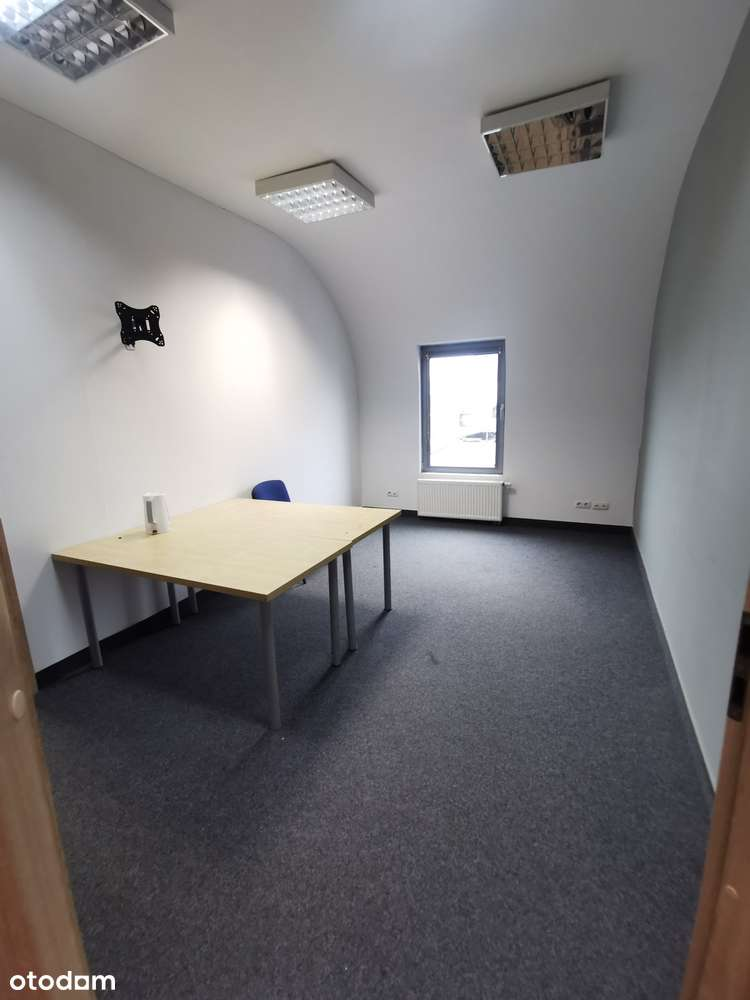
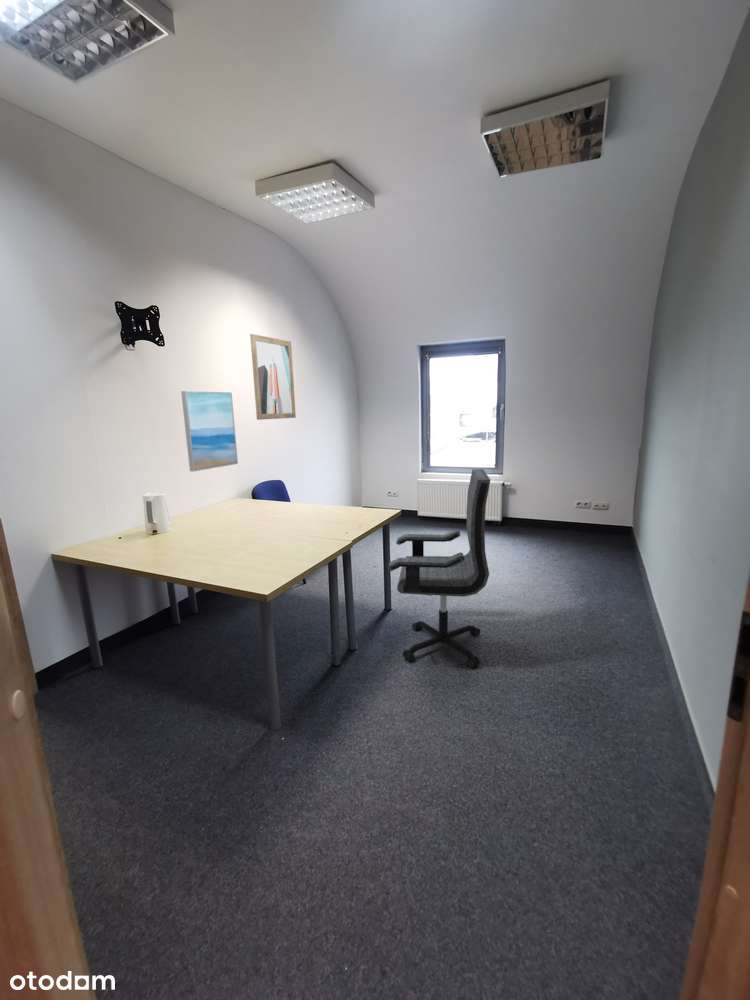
+ wall art (211, 430)
+ office chair (438, 563)
+ wall art (274, 379)
